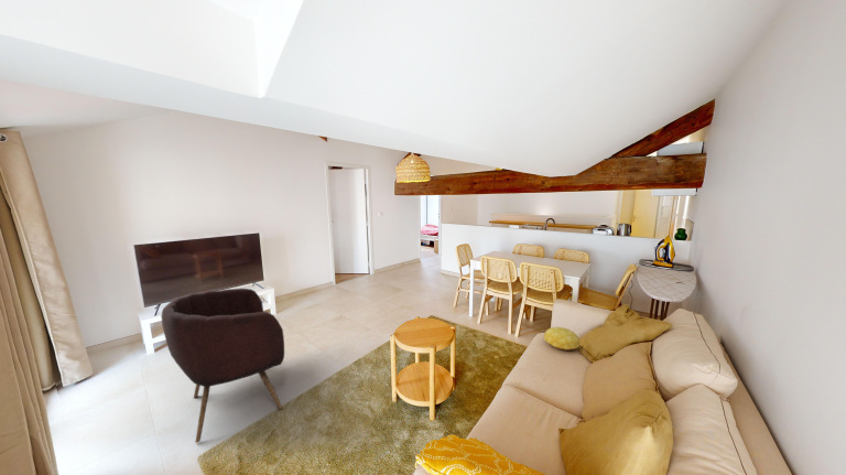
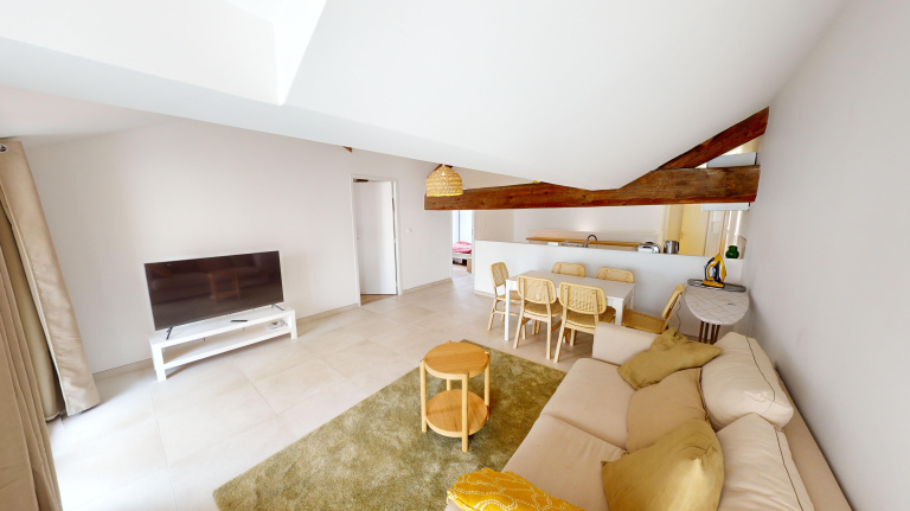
- armchair (240, 346)
- cushion (561, 337)
